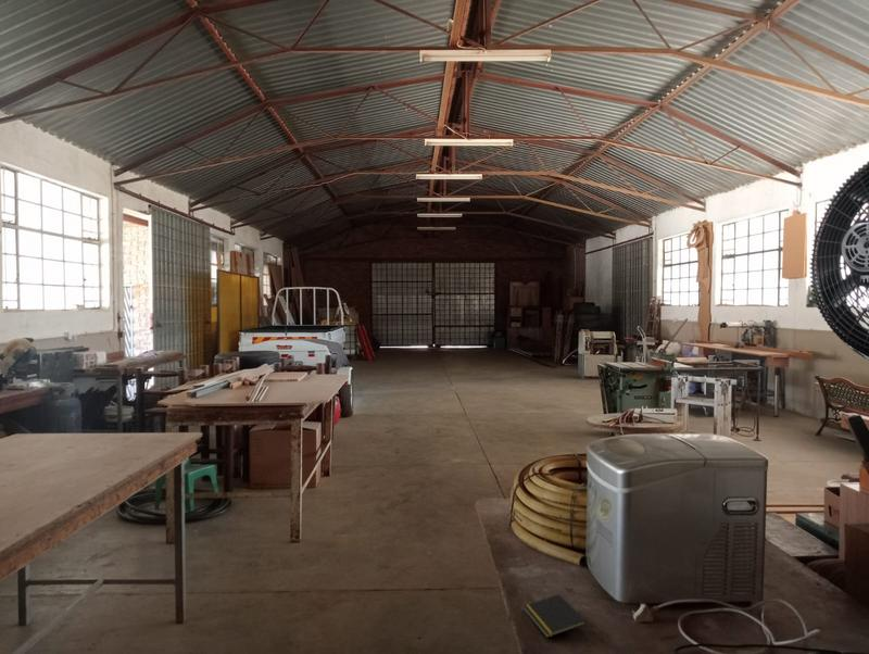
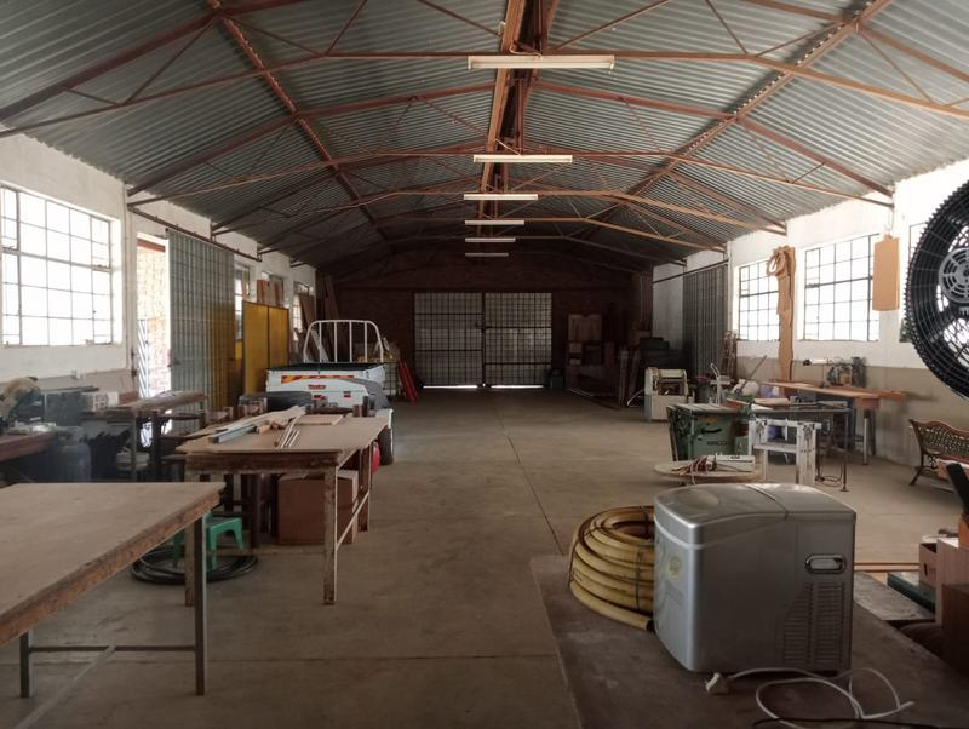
- notepad (553, 614)
